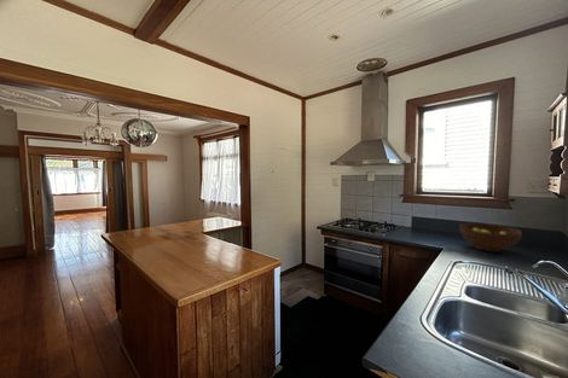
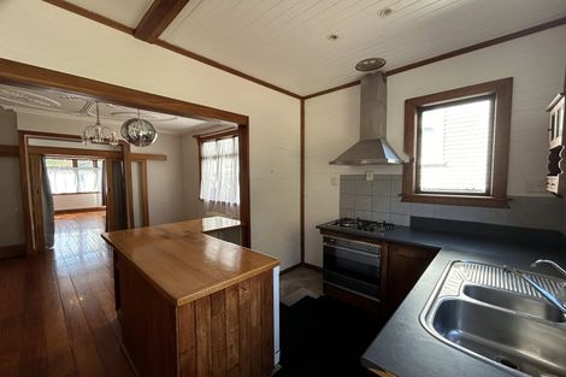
- fruit bowl (487, 238)
